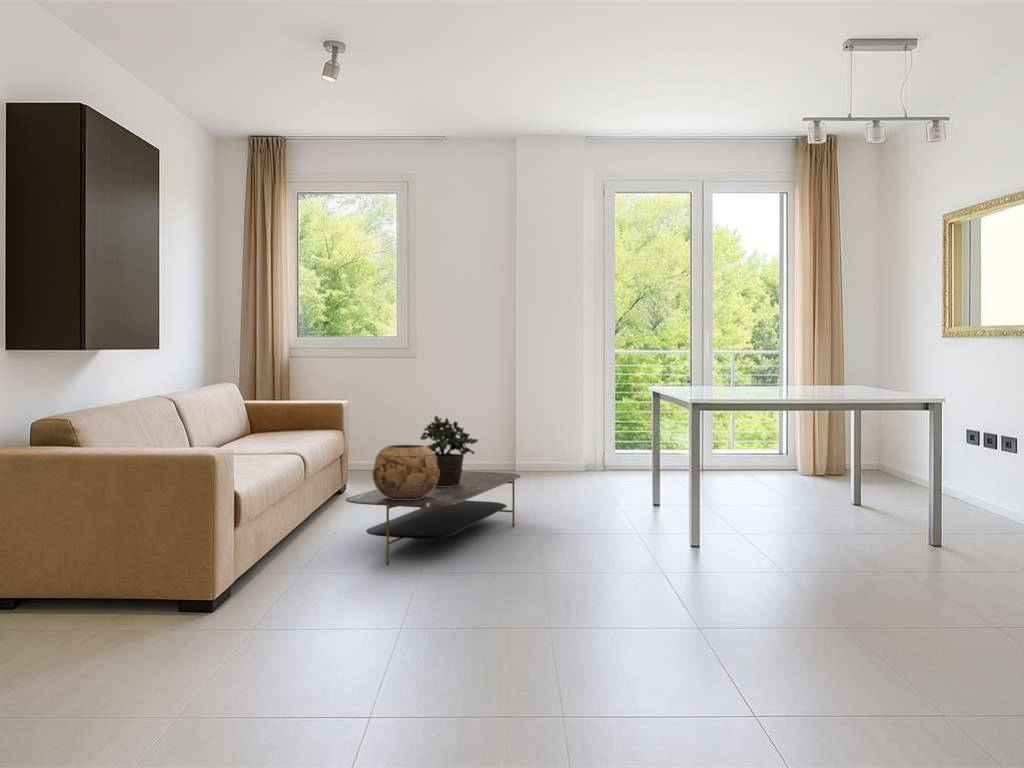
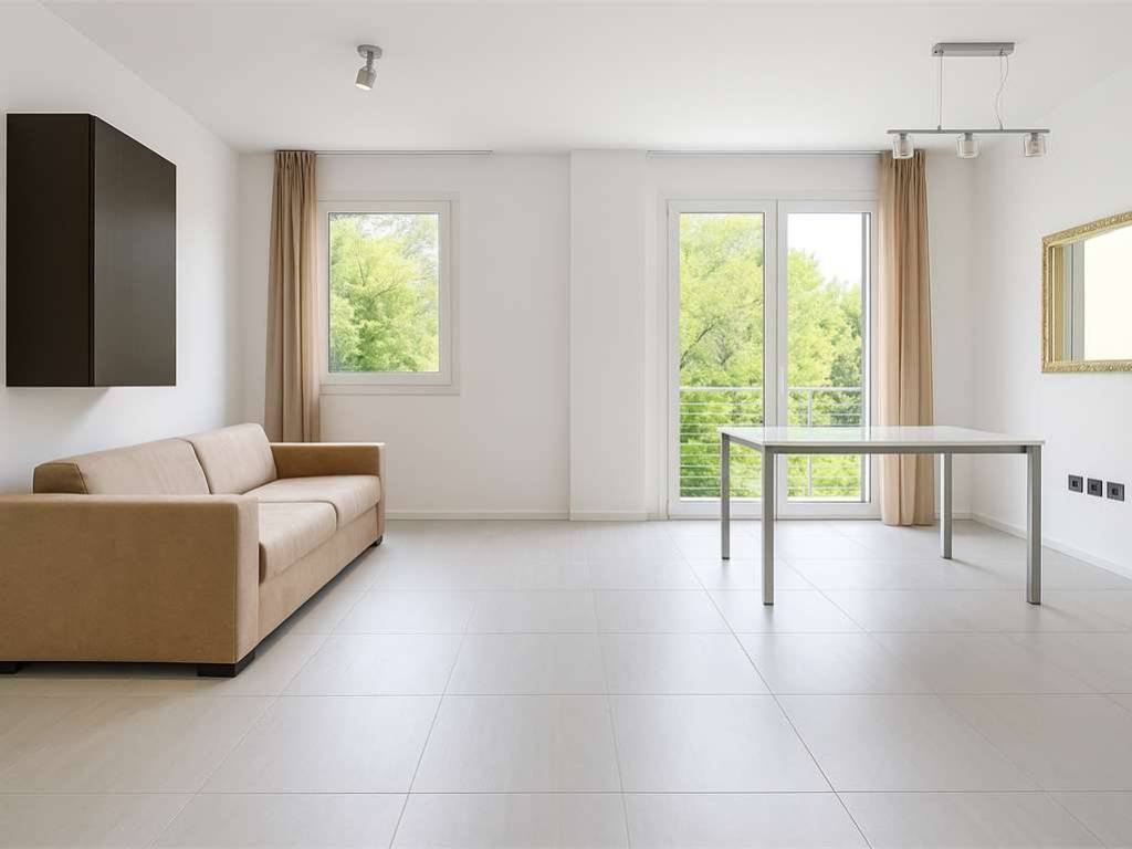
- potted plant (443, 449)
- decorative bowl (405, 471)
- coffee table (442, 511)
